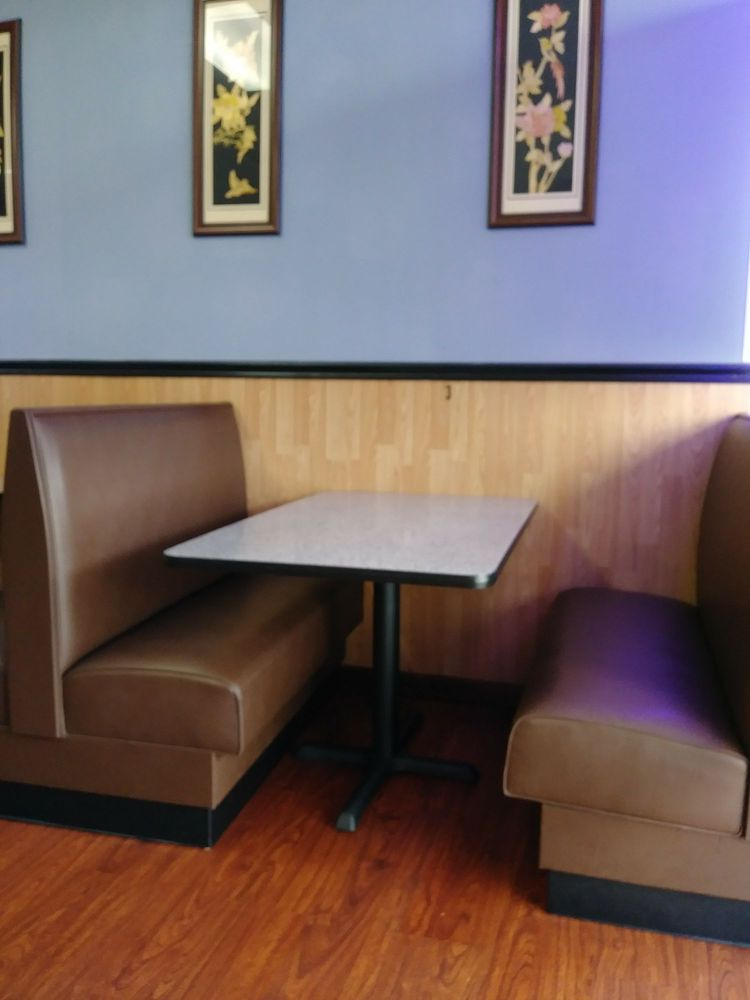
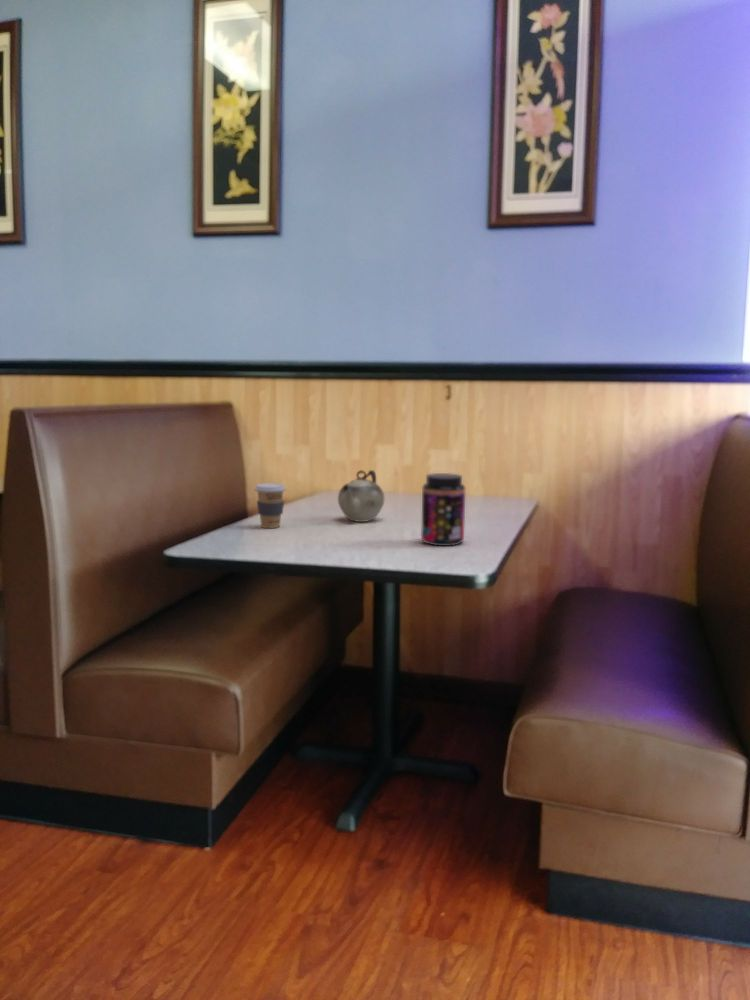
+ teapot (359, 495)
+ jar (443, 508)
+ coffee cup (270, 505)
